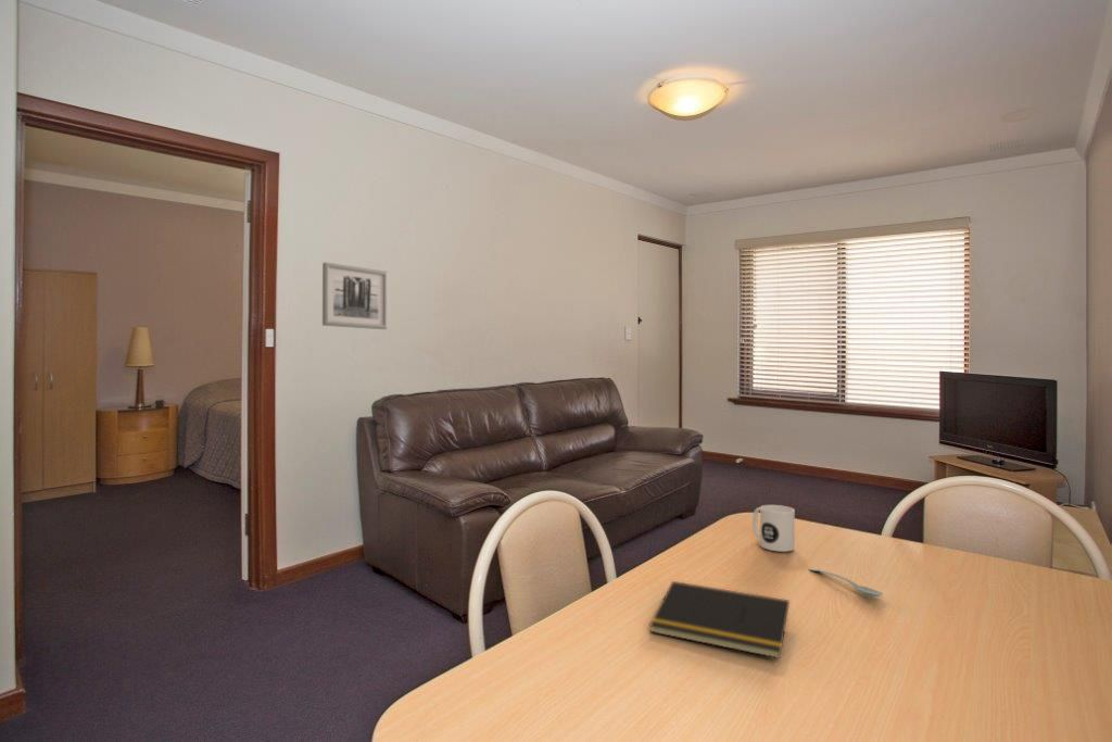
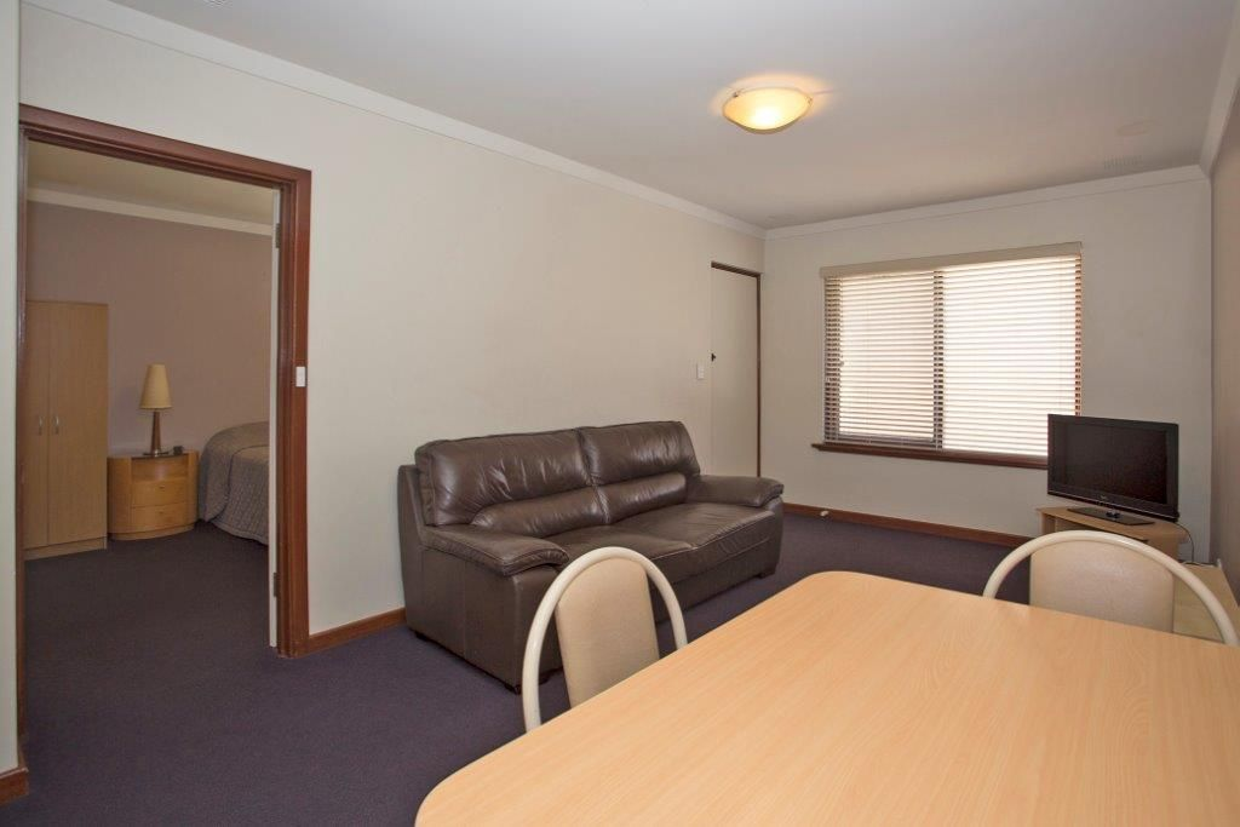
- spoon (842, 578)
- mug (771, 526)
- notepad (720, 615)
- wall art (356, 297)
